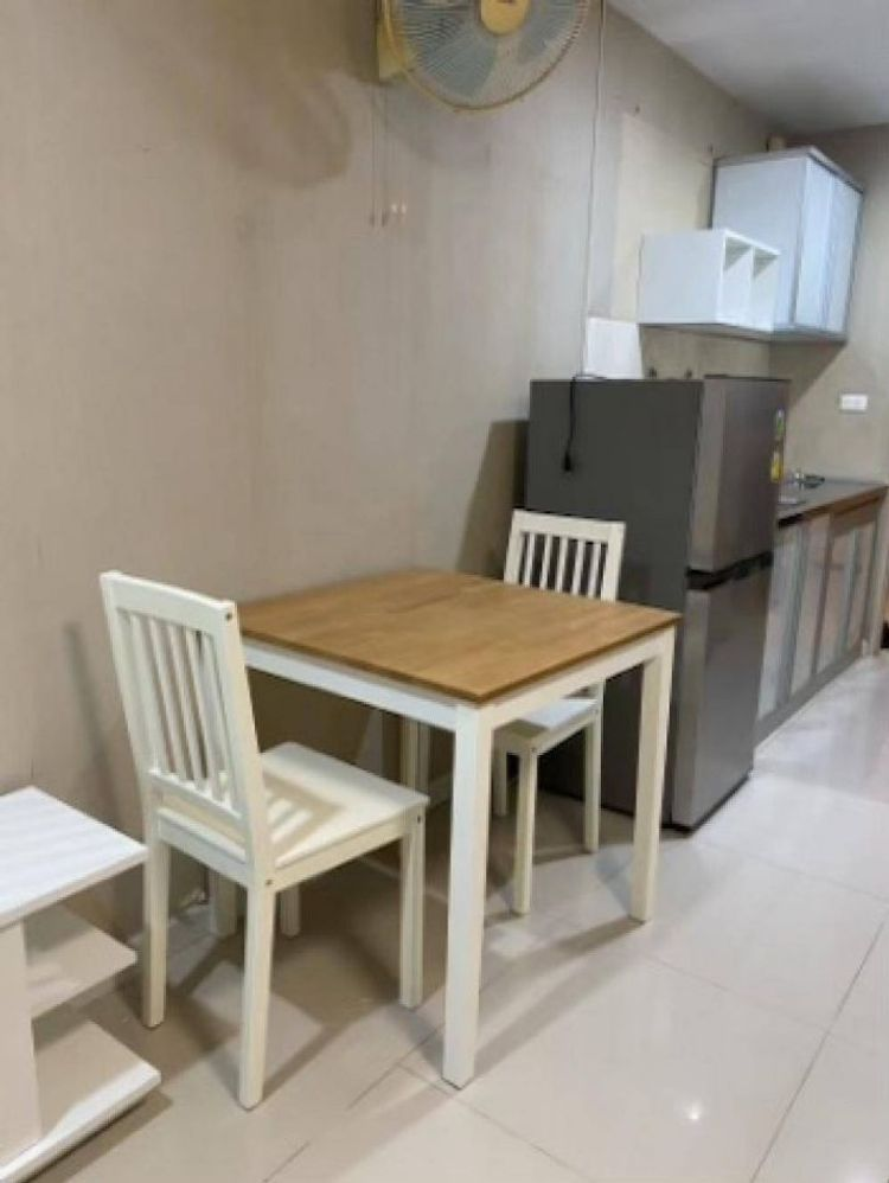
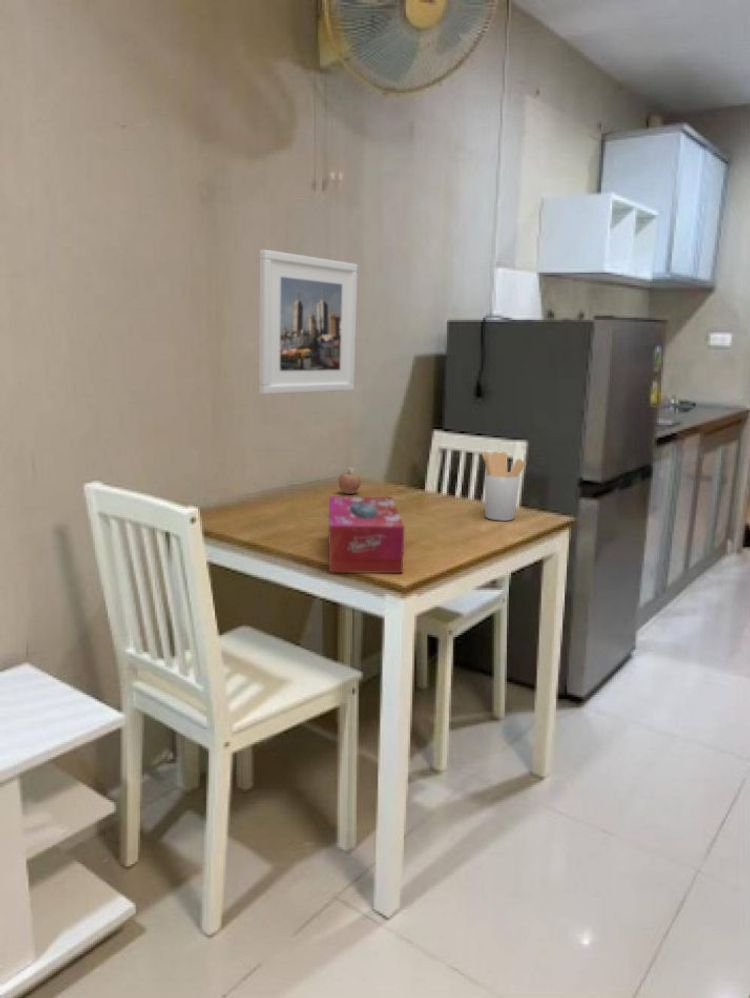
+ utensil holder (498, 483)
+ tissue box (363, 531)
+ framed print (310, 326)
+ fruit (349, 480)
